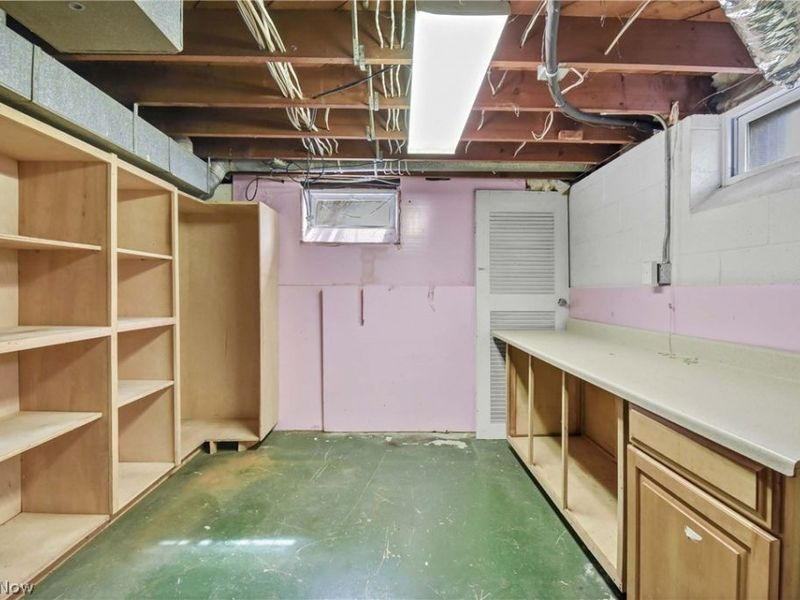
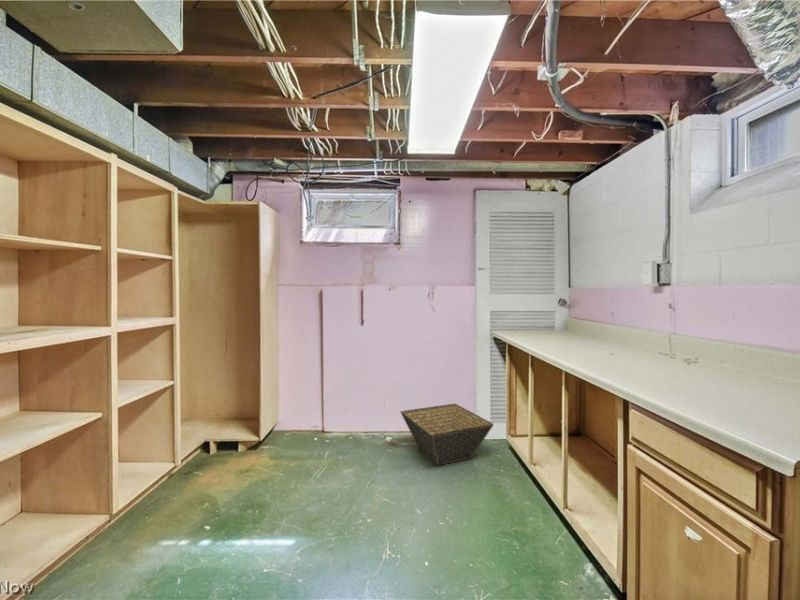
+ basket (444, 435)
